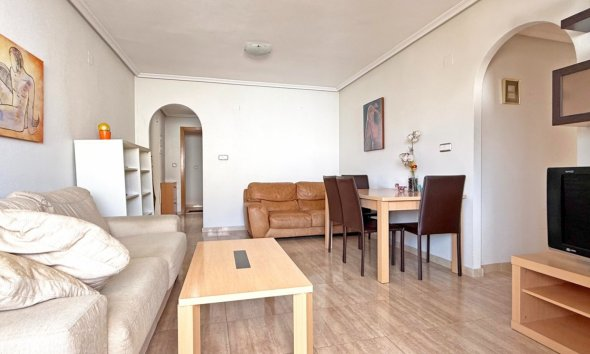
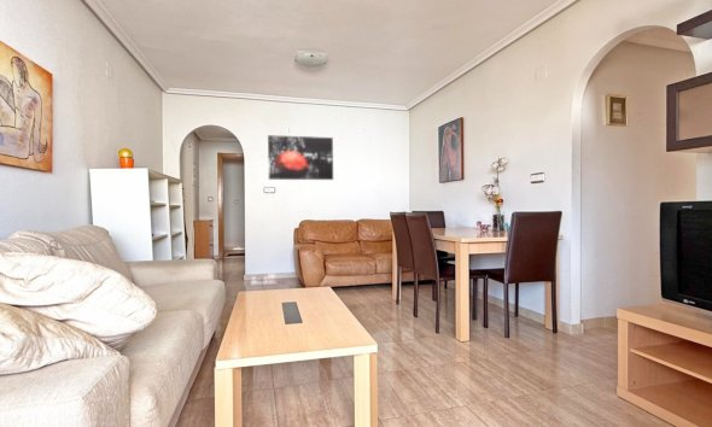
+ wall art (300, 158)
